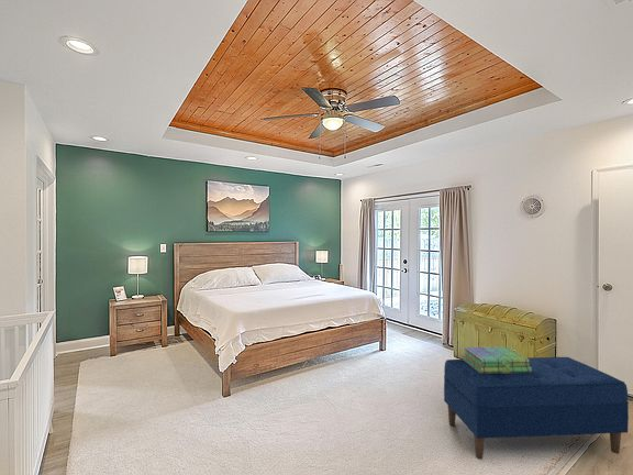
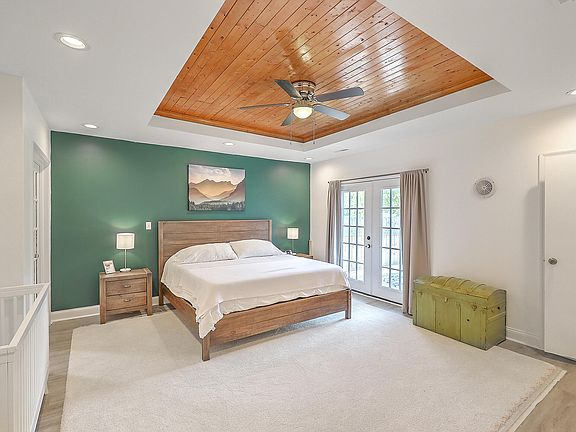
- bench (528, 404)
- stack of books (495, 358)
